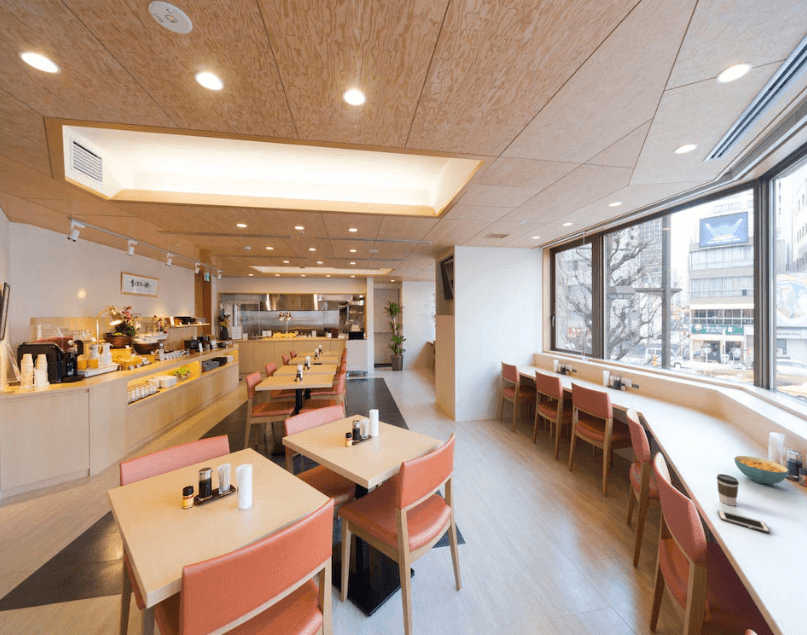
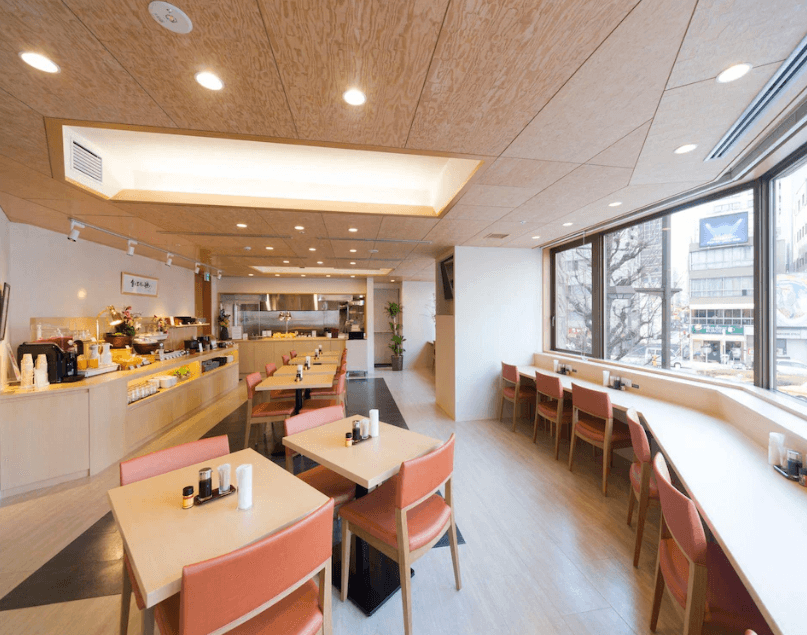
- coffee cup (727, 489)
- cell phone (742, 521)
- cereal bowl (760, 472)
